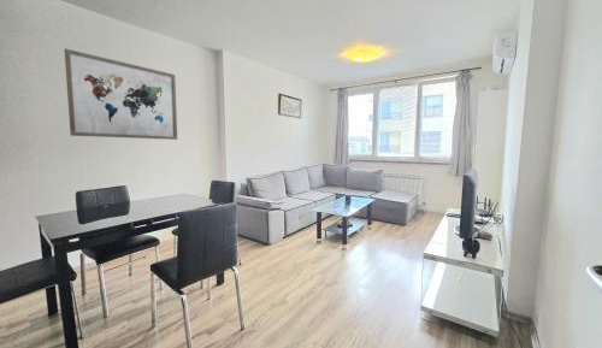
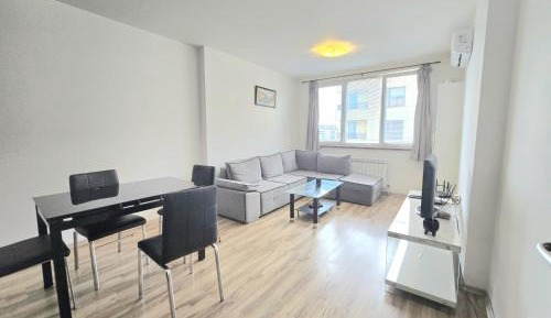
- wall art (129, 101)
